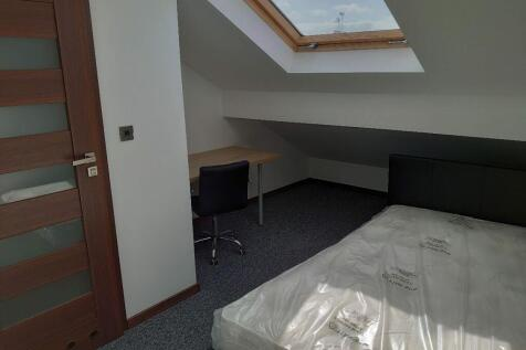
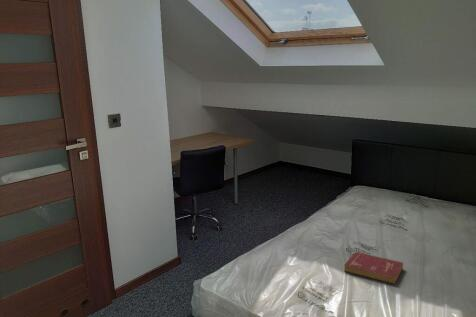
+ book (373, 266)
